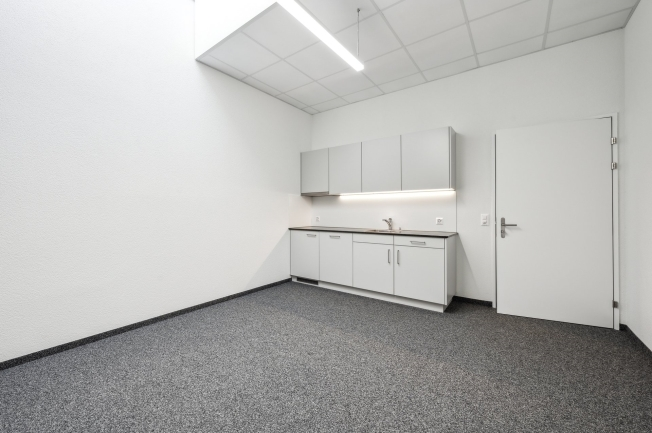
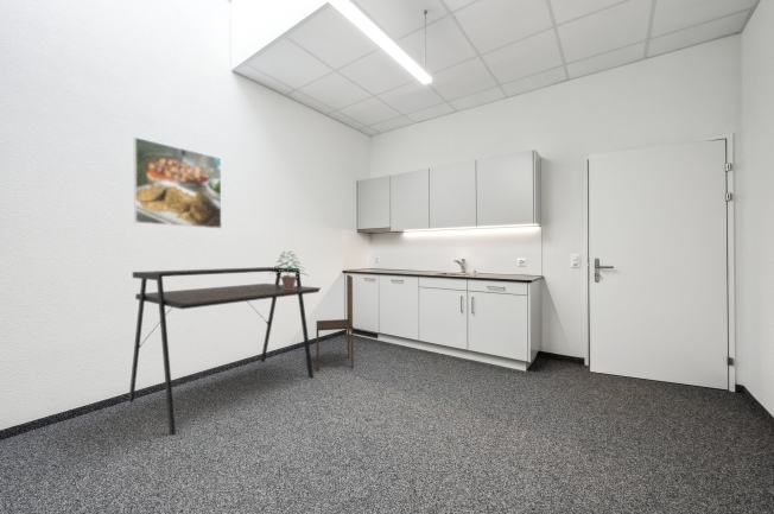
+ potted plant (288, 268)
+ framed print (182, 186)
+ desk (228, 303)
+ dining chair (334, 321)
